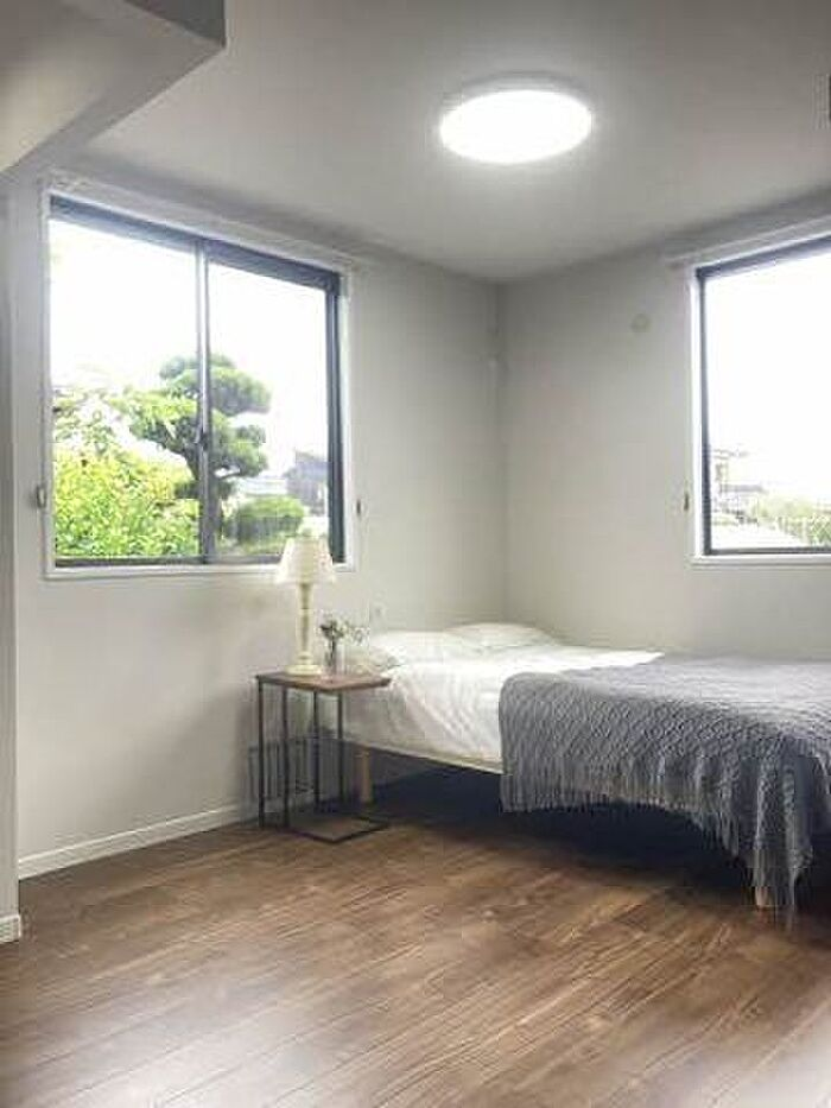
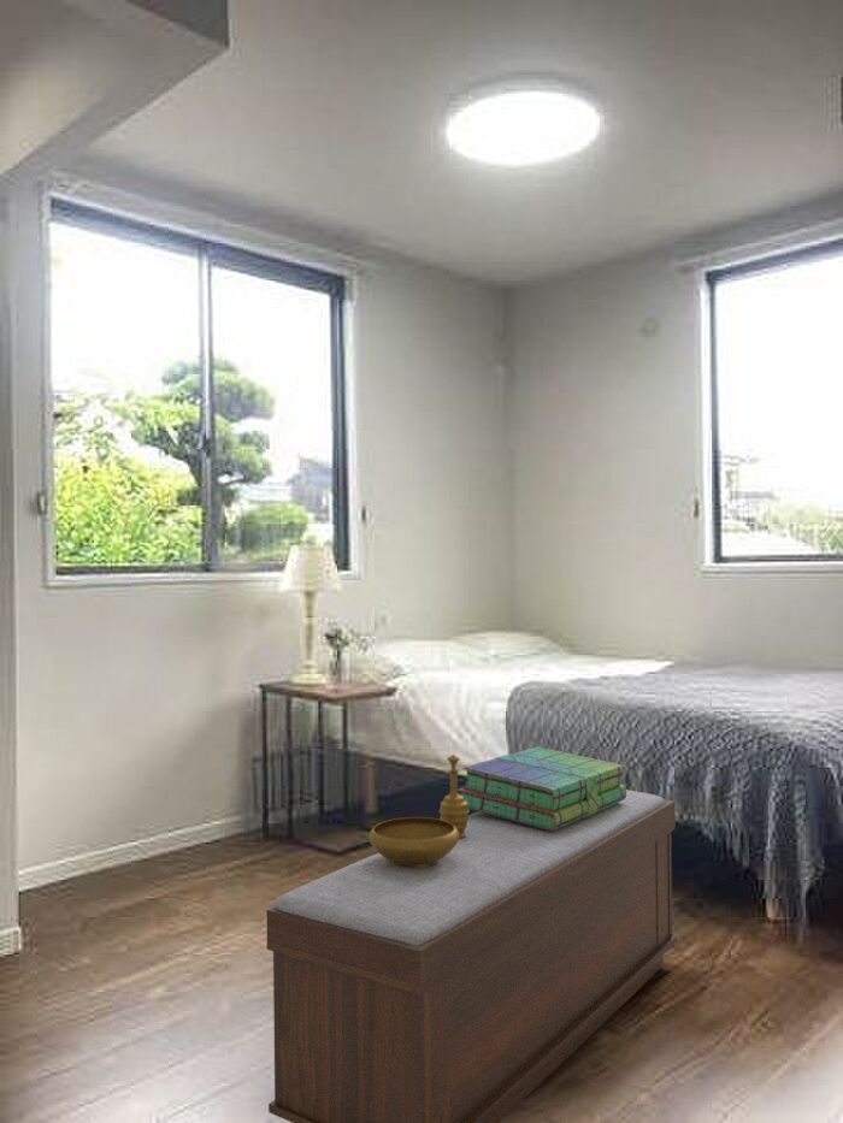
+ bench (505, 932)
+ stack of books (542, 787)
+ decorative bowl (428, 817)
